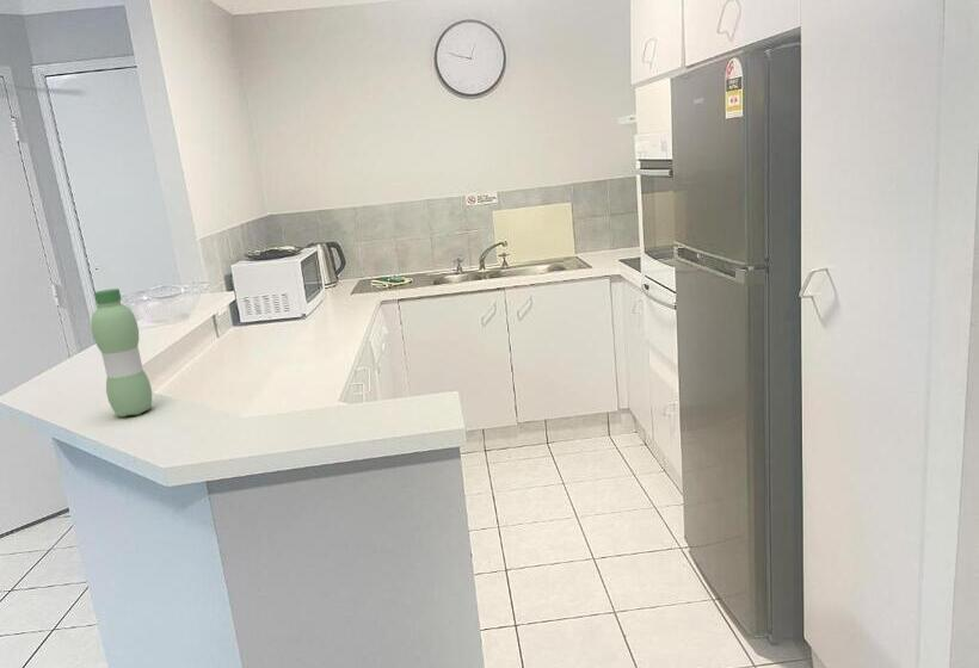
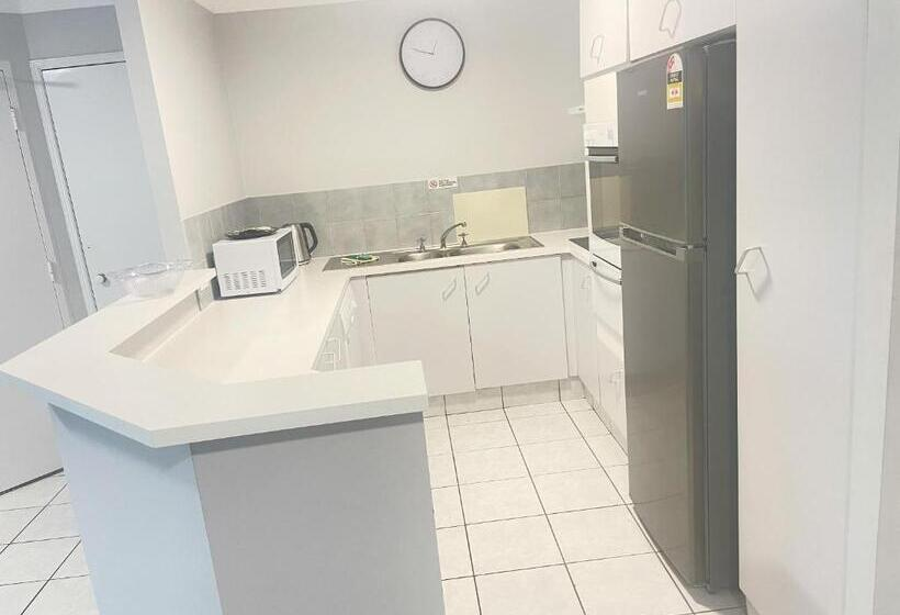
- water bottle (121, 352)
